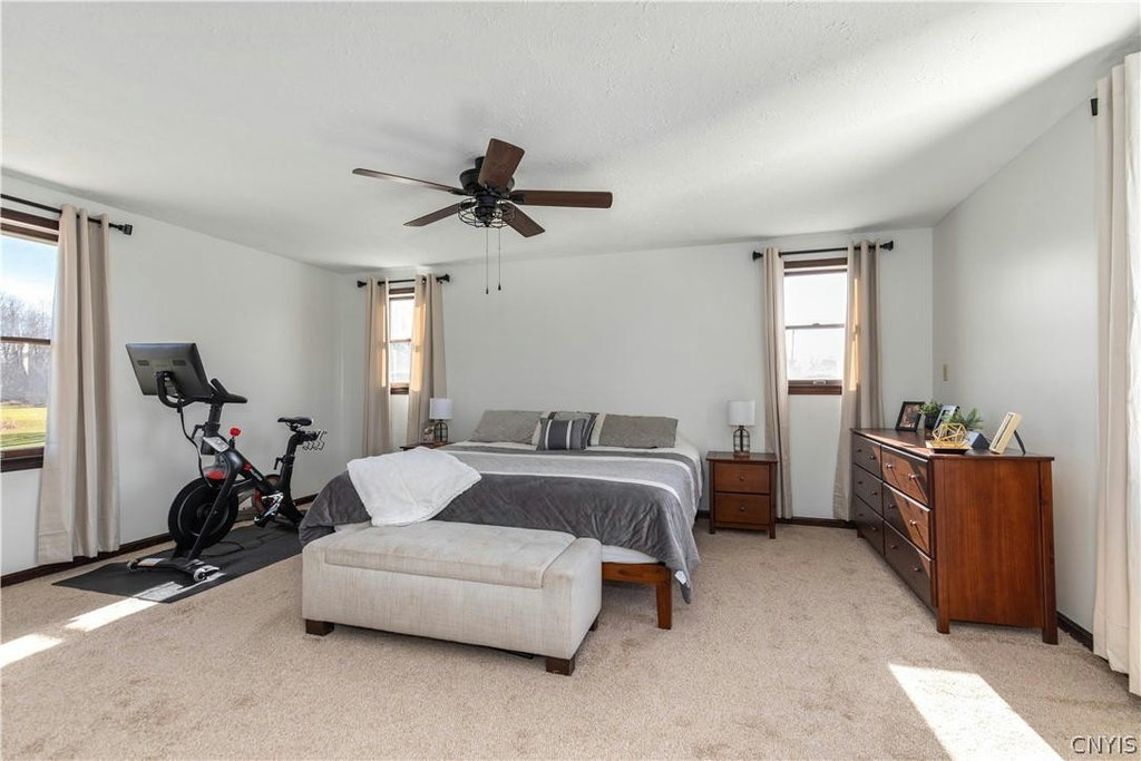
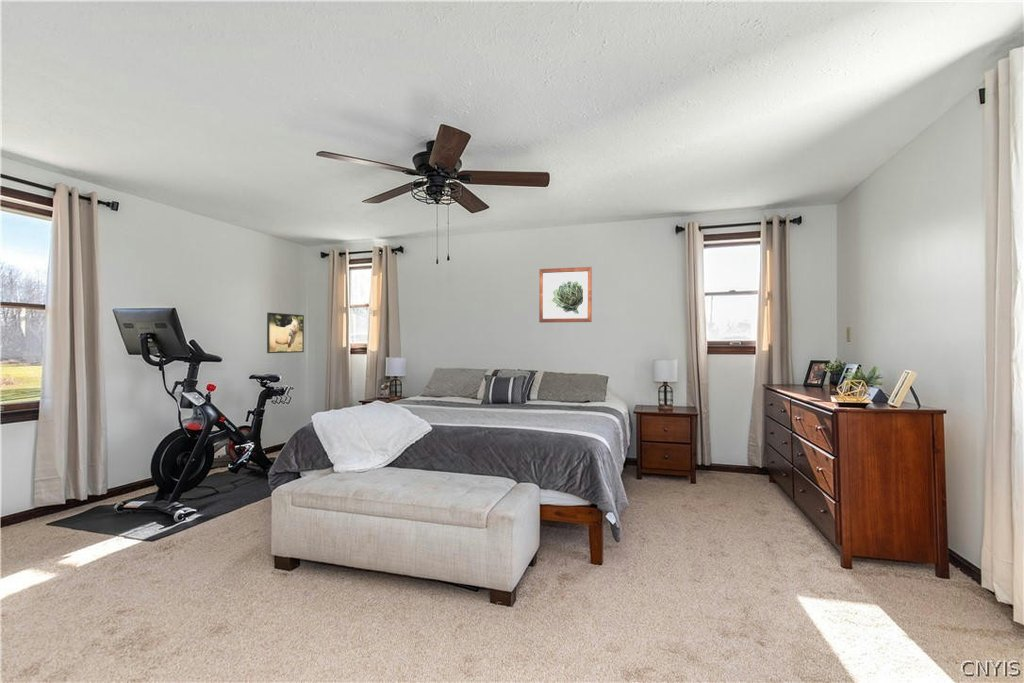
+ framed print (286, 333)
+ wall art (565, 295)
